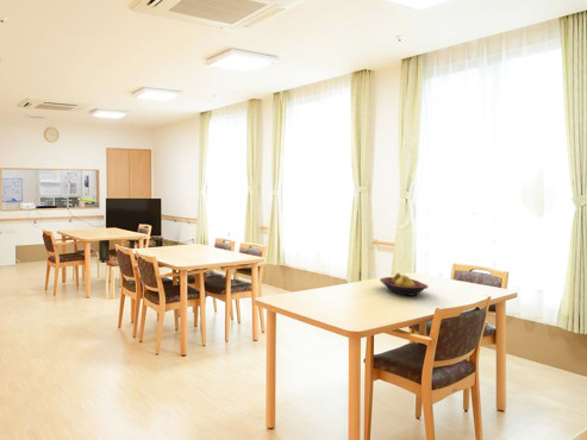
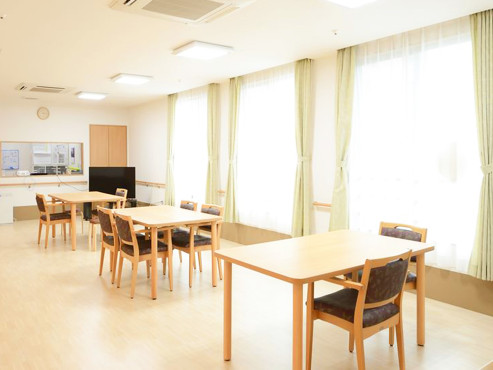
- fruit bowl (402, 283)
